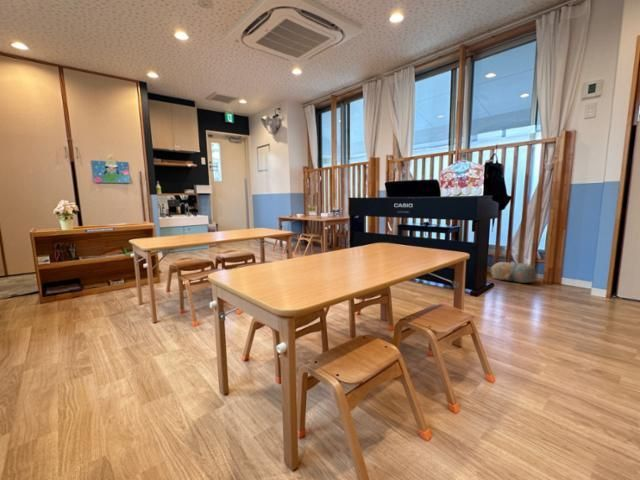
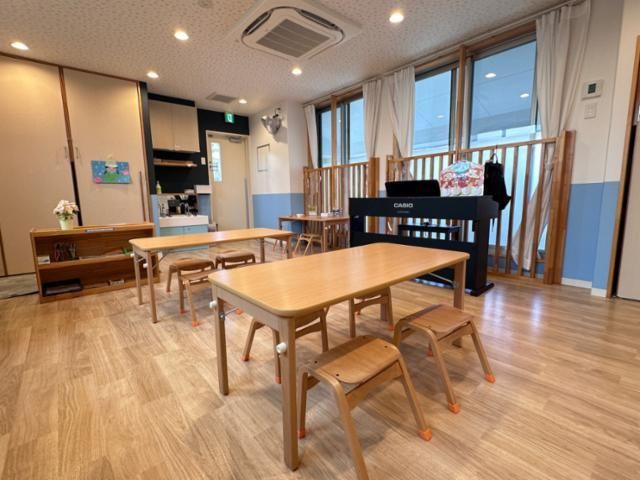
- plush toy (512, 270)
